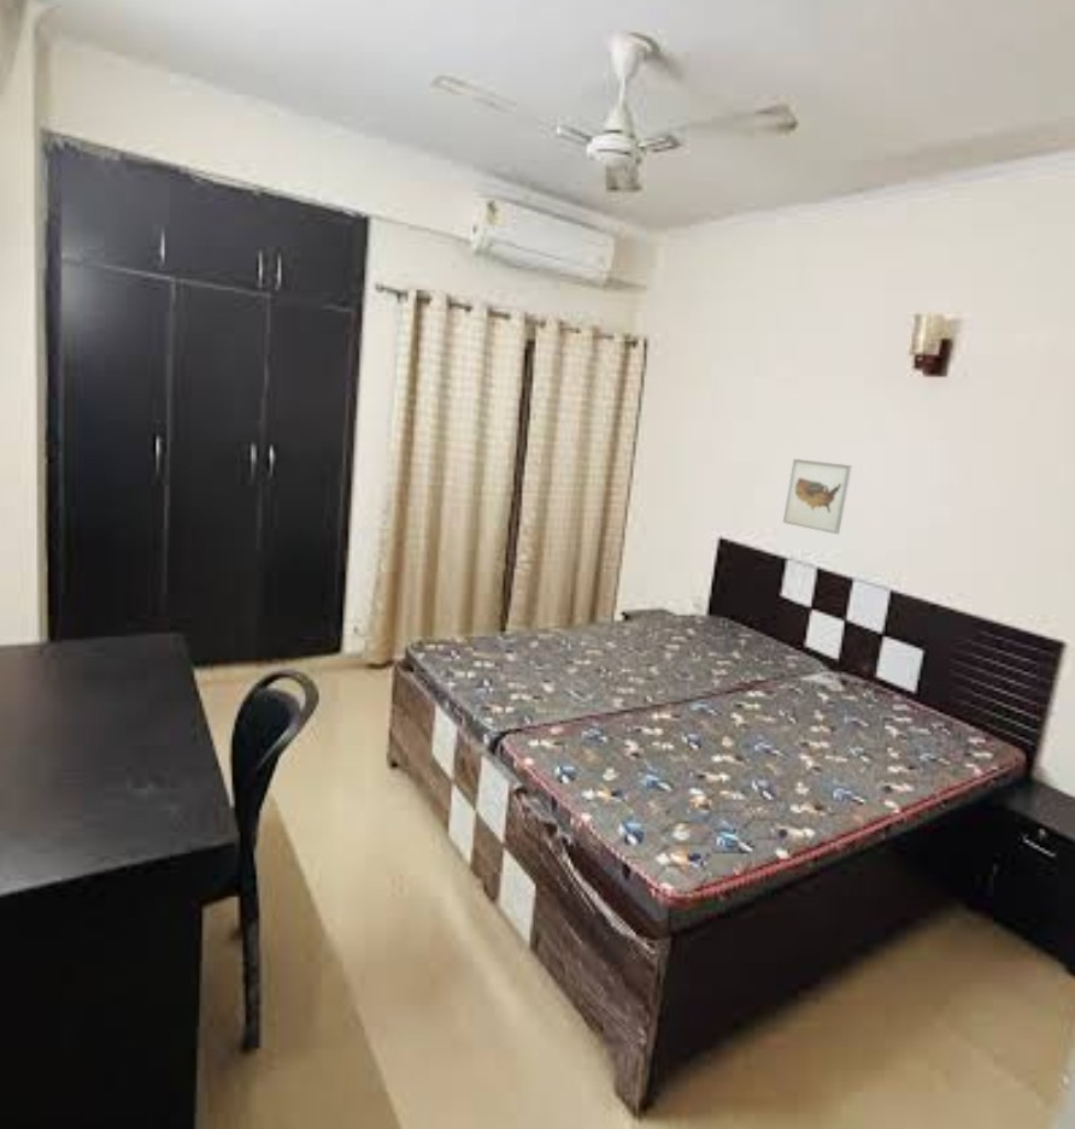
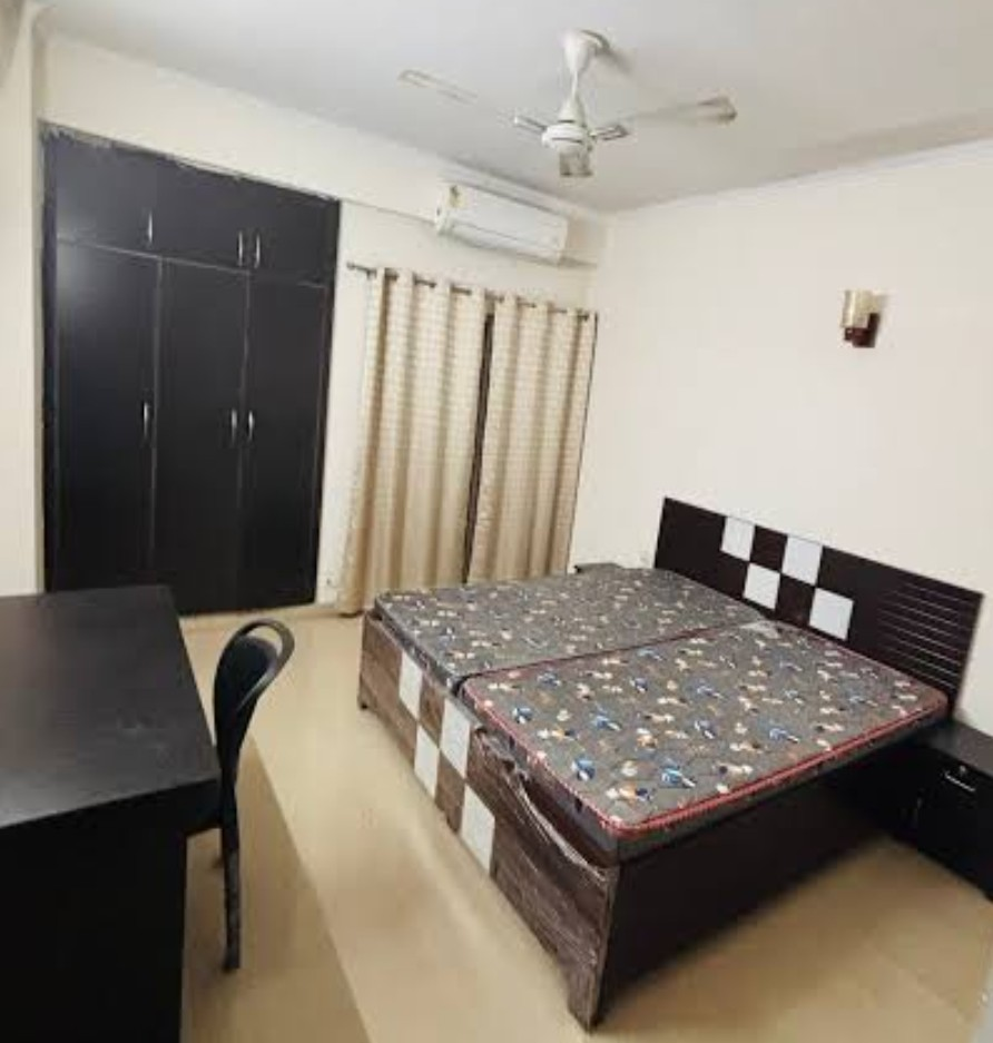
- wall art (815, 495)
